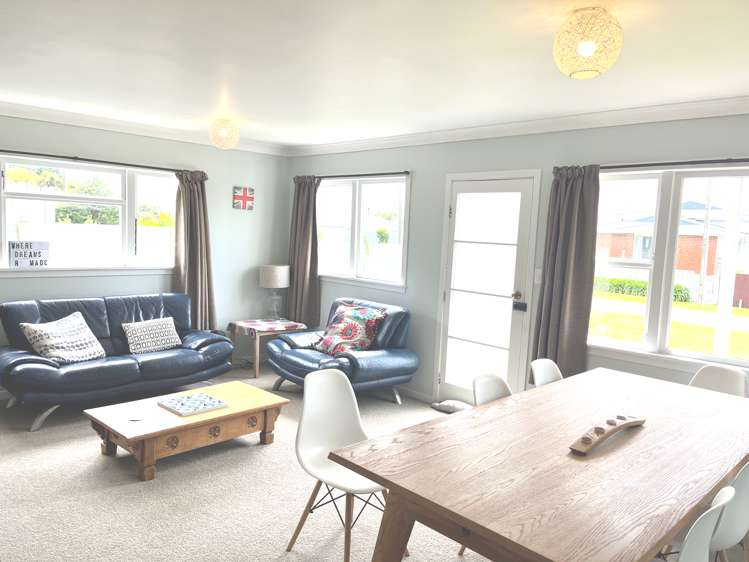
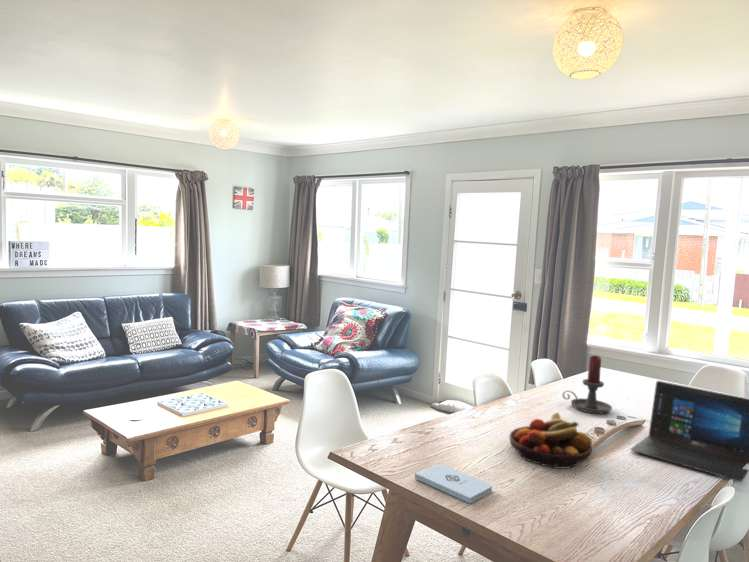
+ notepad (453, 481)
+ fruit bowl (549, 436)
+ candle holder (587, 381)
+ laptop (694, 426)
